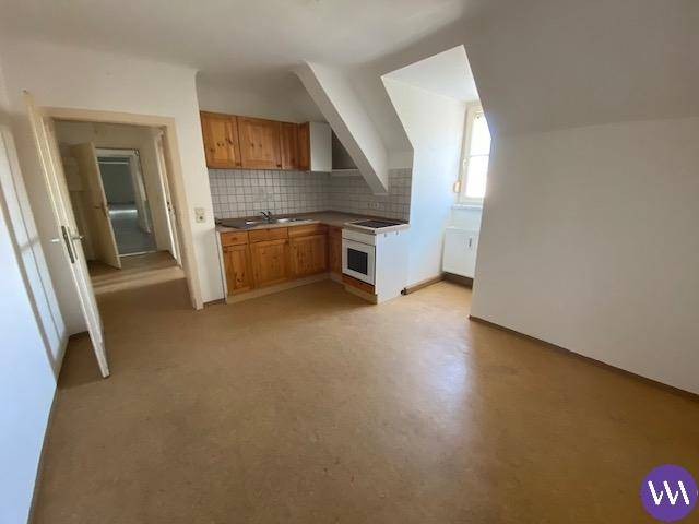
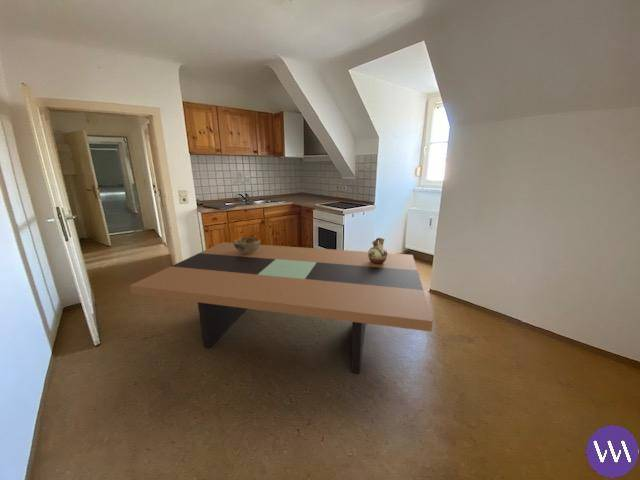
+ dining table (292, 301)
+ decorative bowl (247, 246)
+ ceramic pitcher (377, 249)
